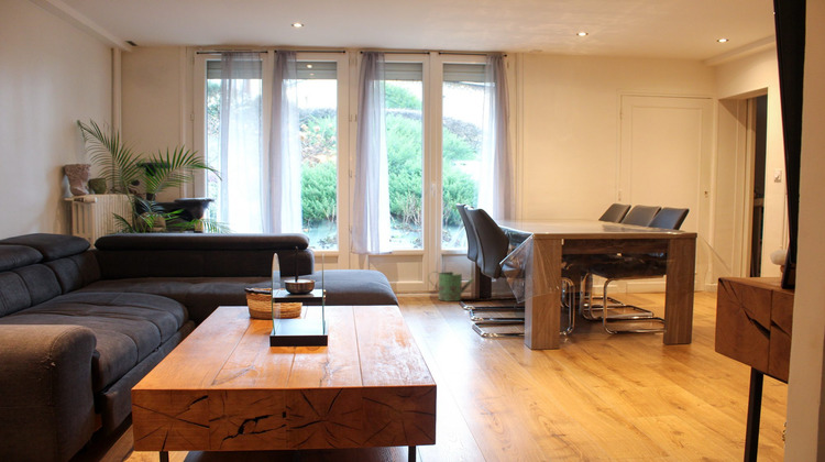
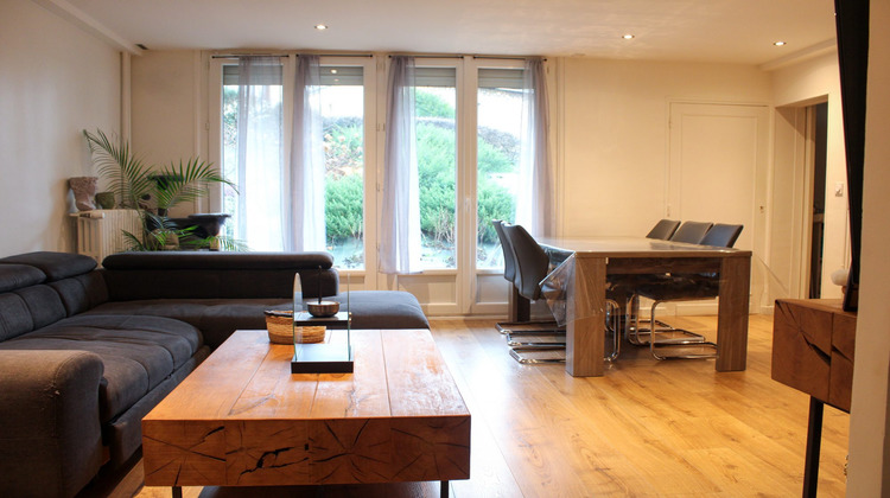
- watering can (455, 283)
